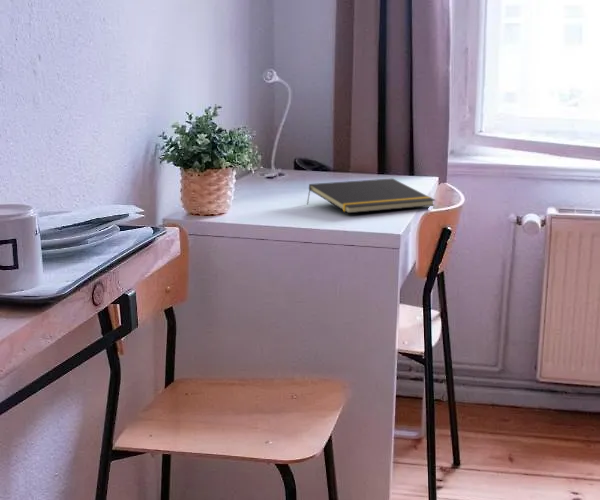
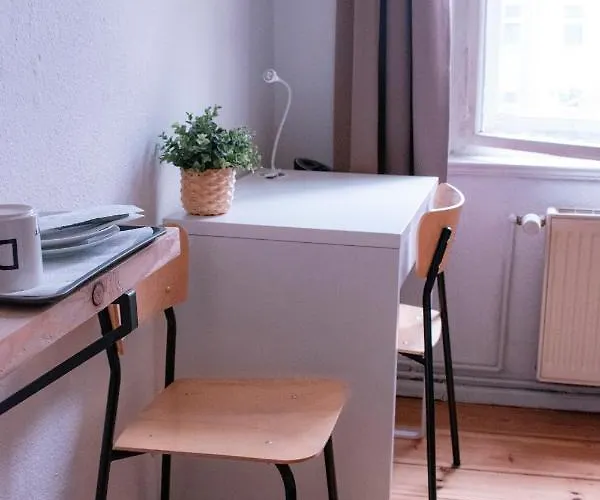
- notepad (371, 194)
